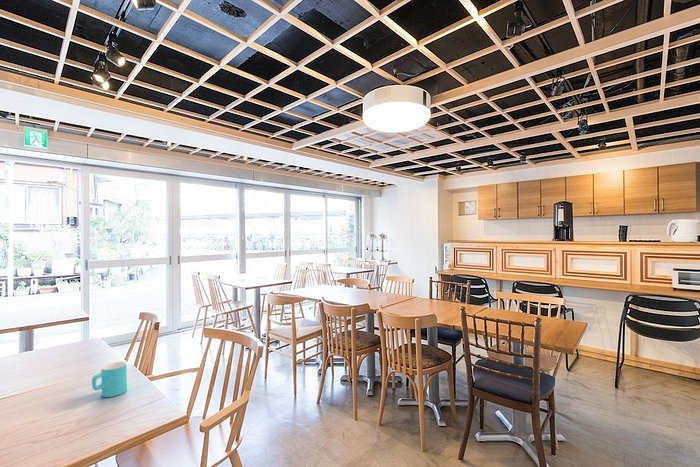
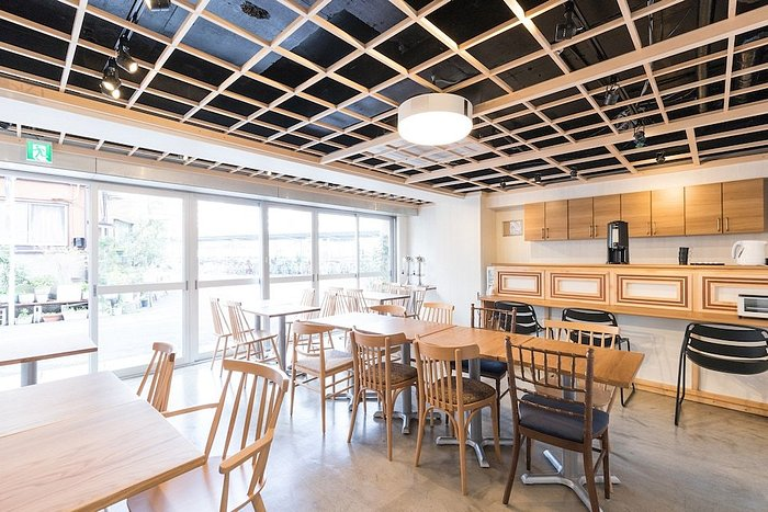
- cup (109, 380)
